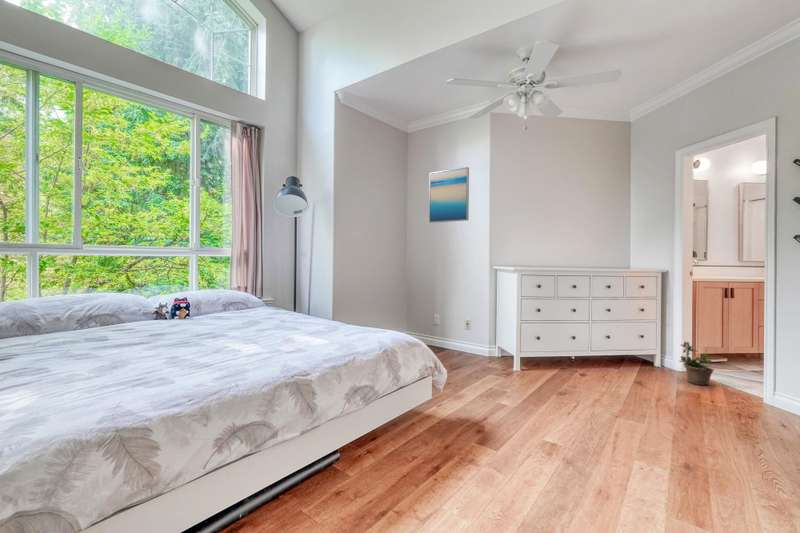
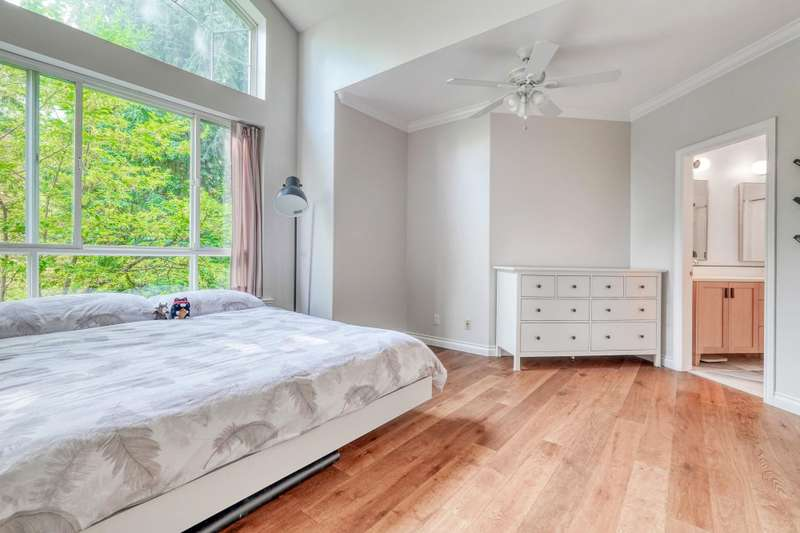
- potted plant (698, 360)
- wall art (448, 195)
